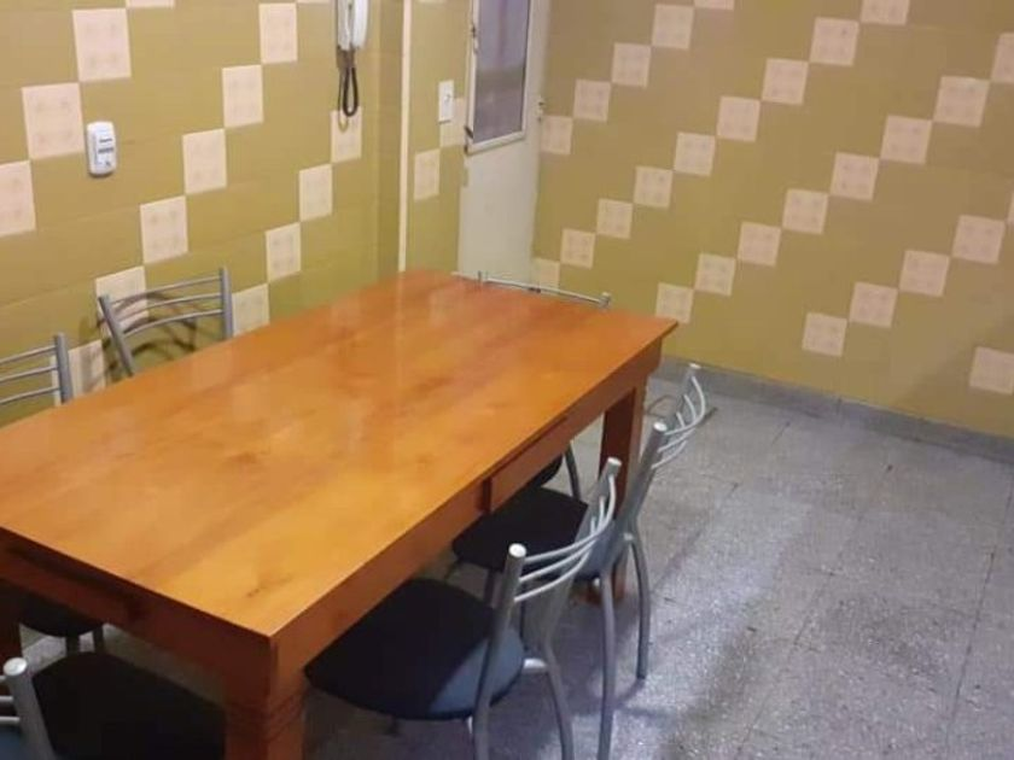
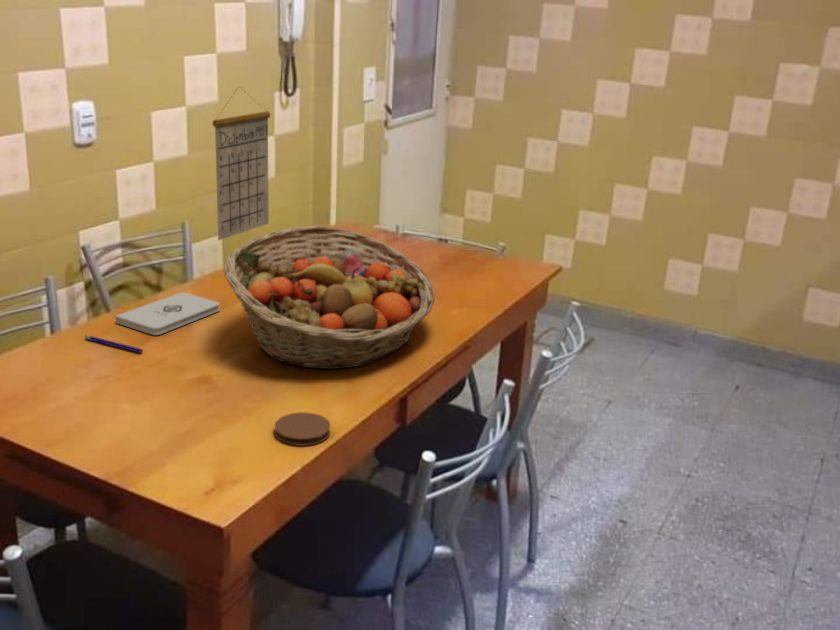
+ pen (113, 343)
+ calendar (243, 161)
+ fruit basket (332, 294)
+ notepad (170, 312)
+ coaster (302, 428)
